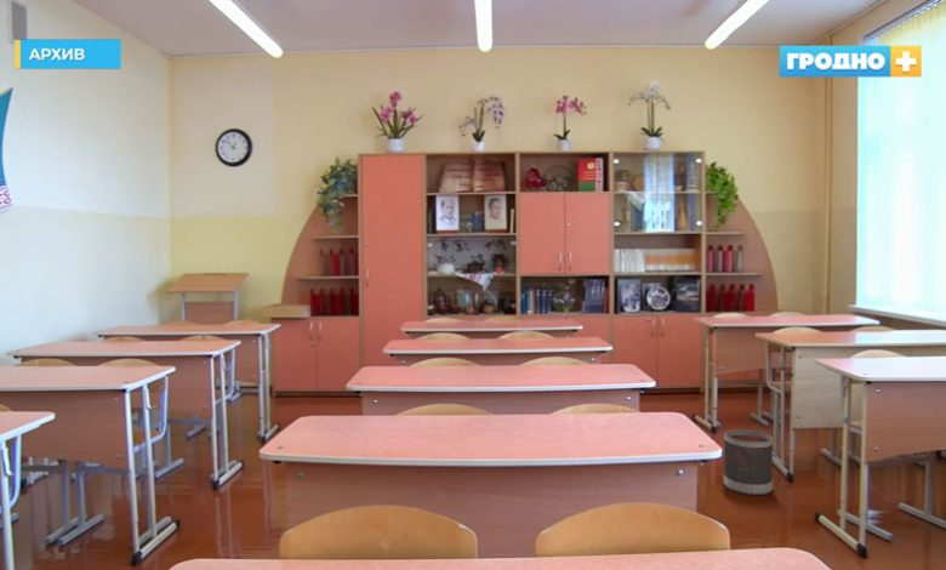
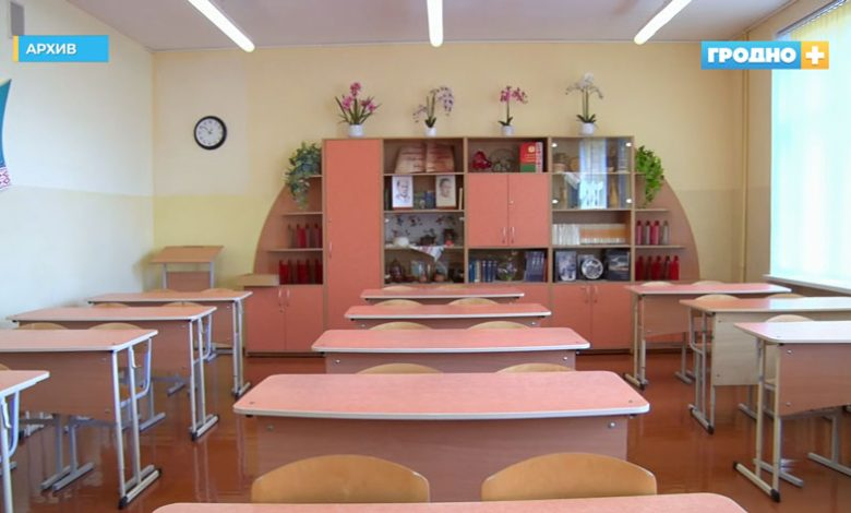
- wastebasket (747, 461)
